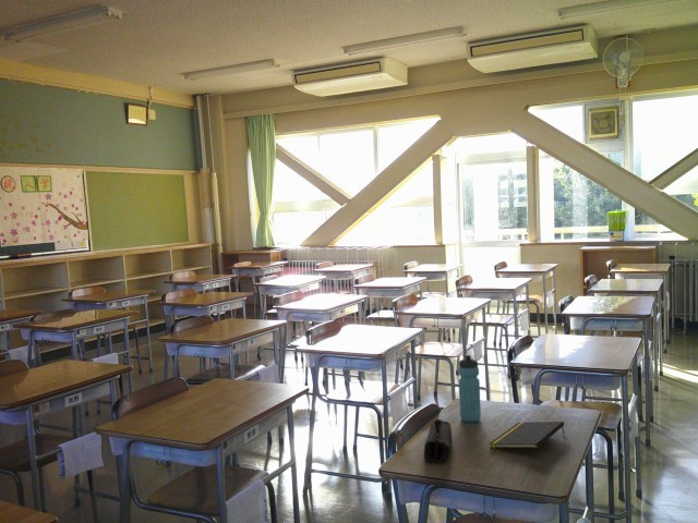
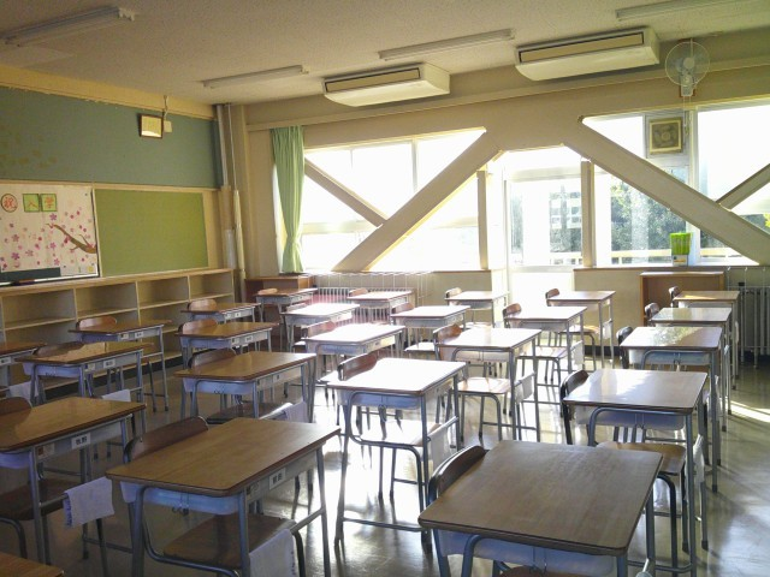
- notepad (527, 434)
- water bottle (469, 387)
- pencil case (437, 435)
